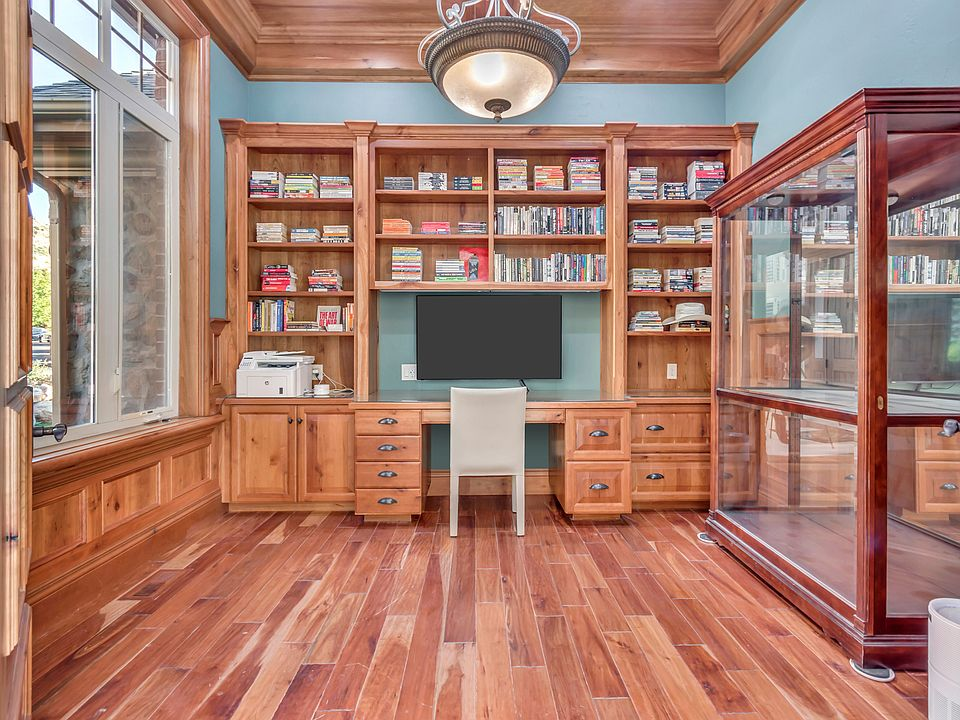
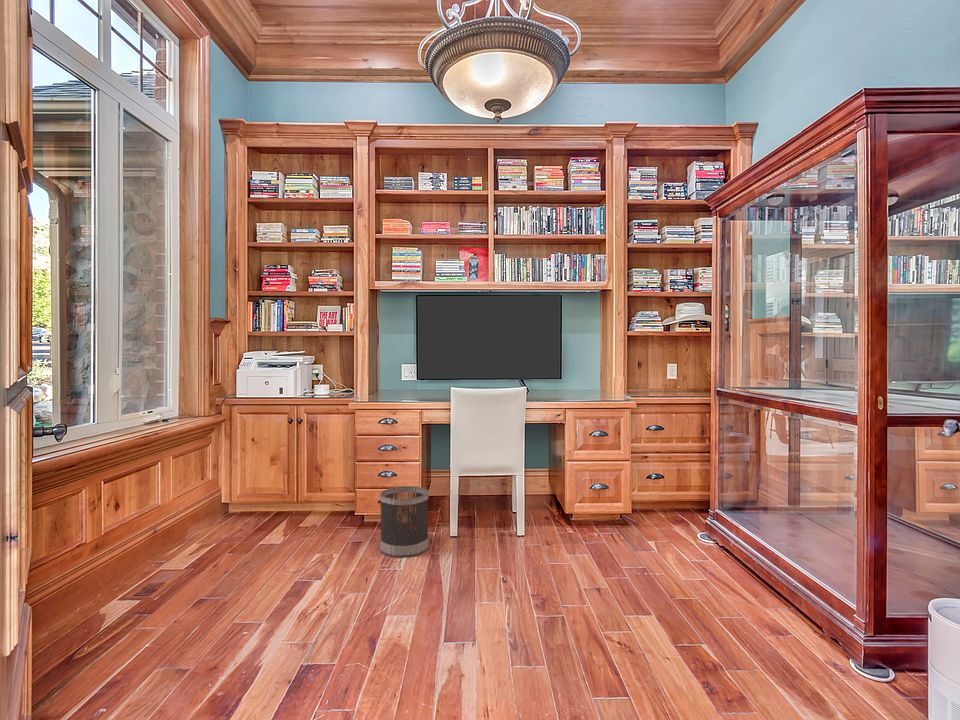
+ wastebasket (404, 519)
